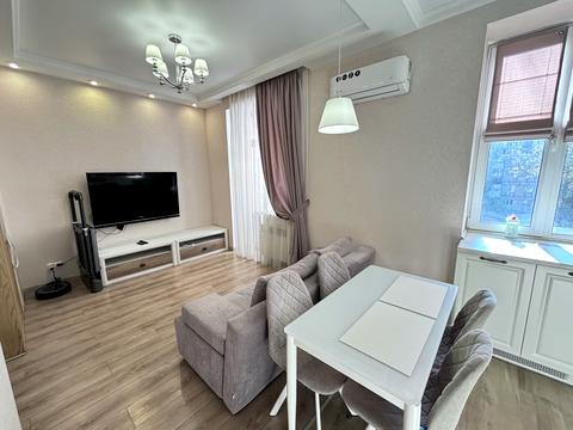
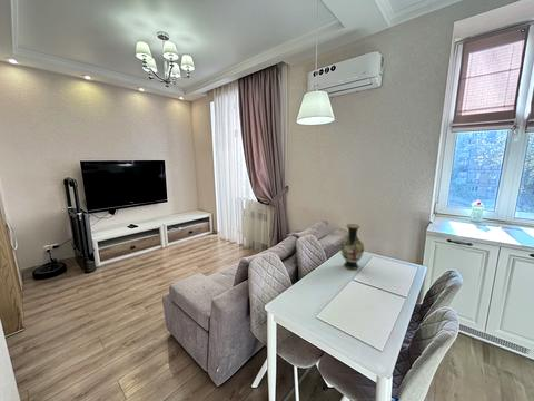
+ vase (352, 245)
